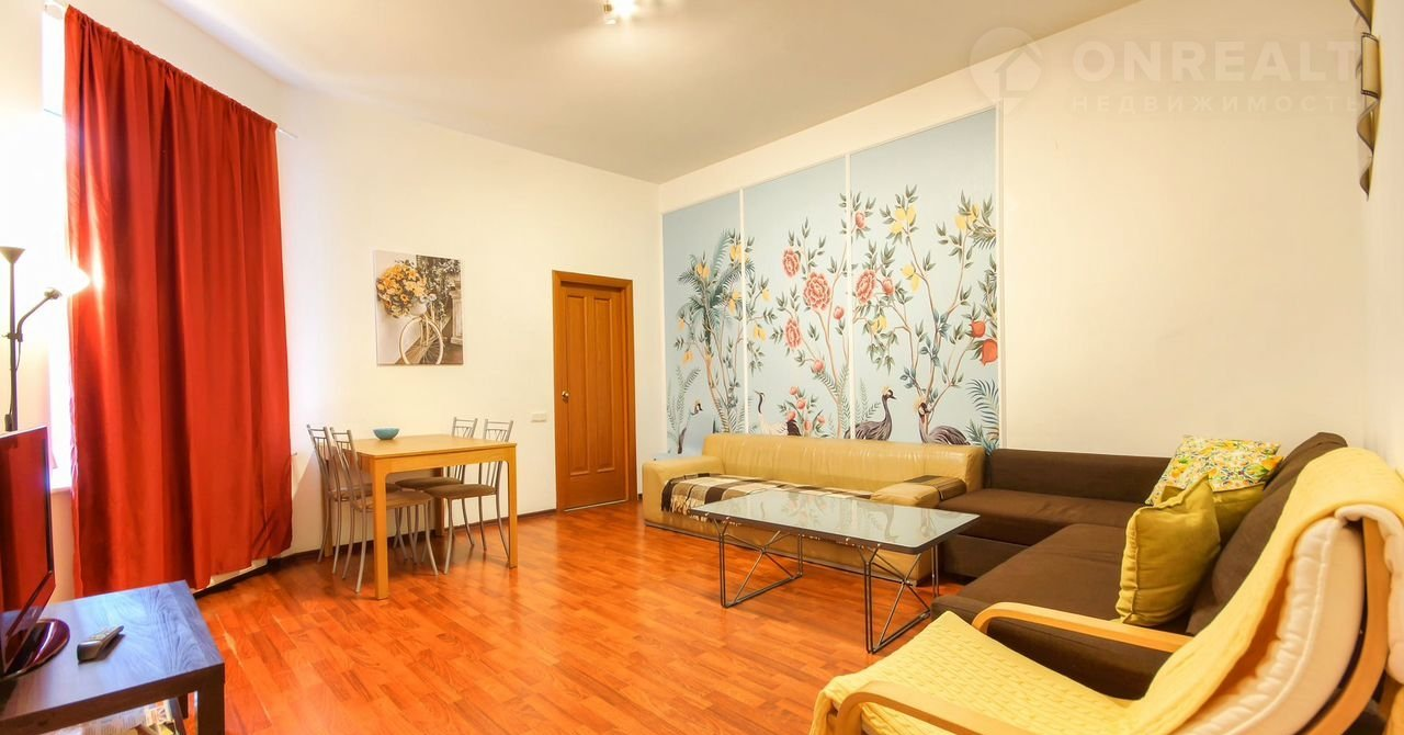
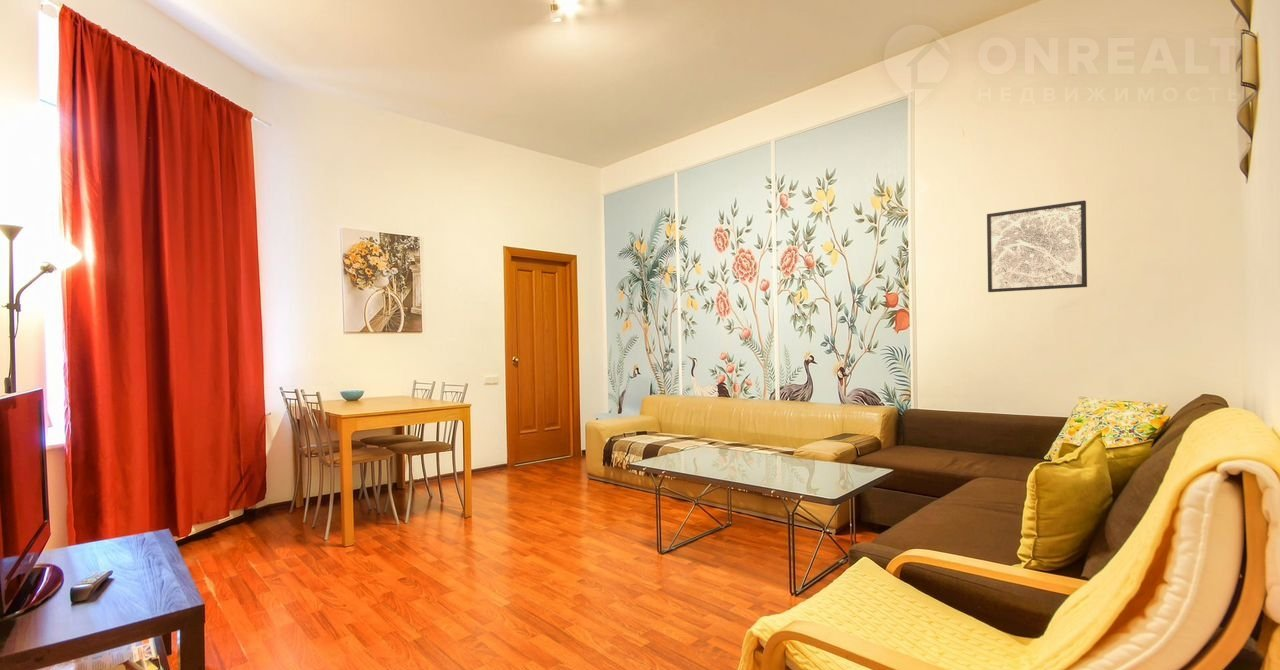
+ wall art (1034, 248)
